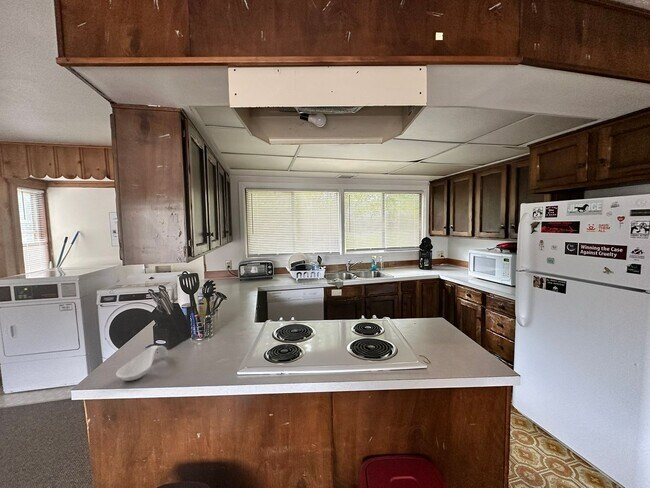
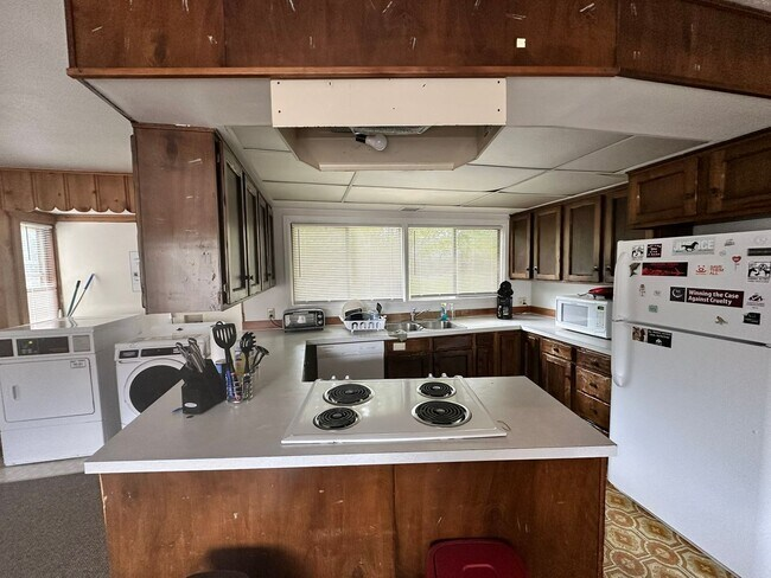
- spoon rest (144, 360)
